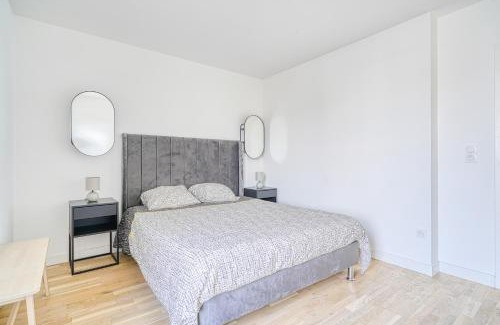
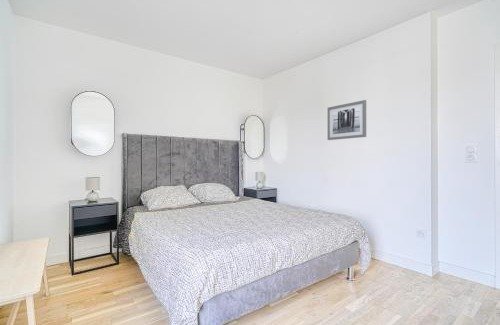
+ wall art (345, 121)
